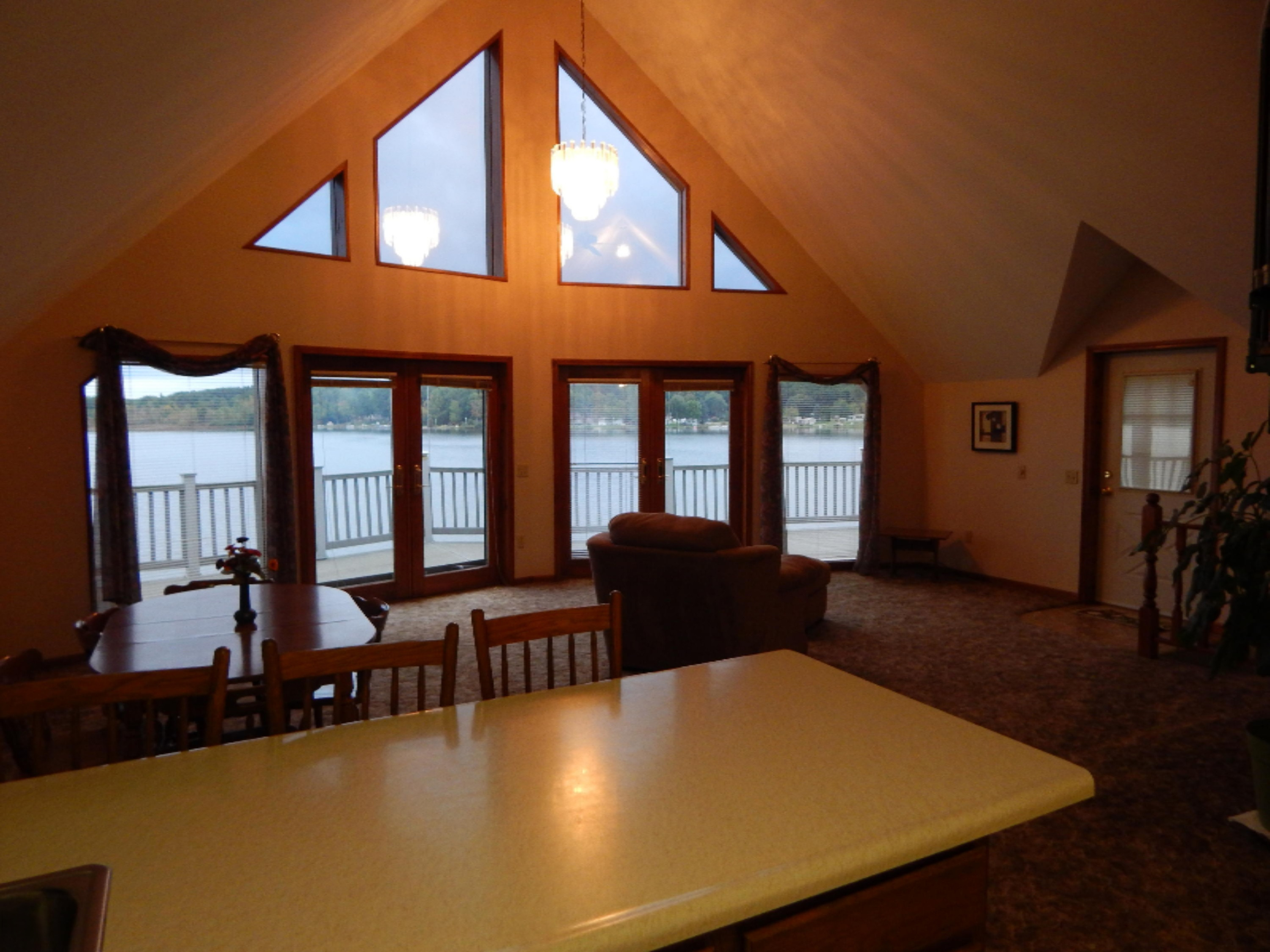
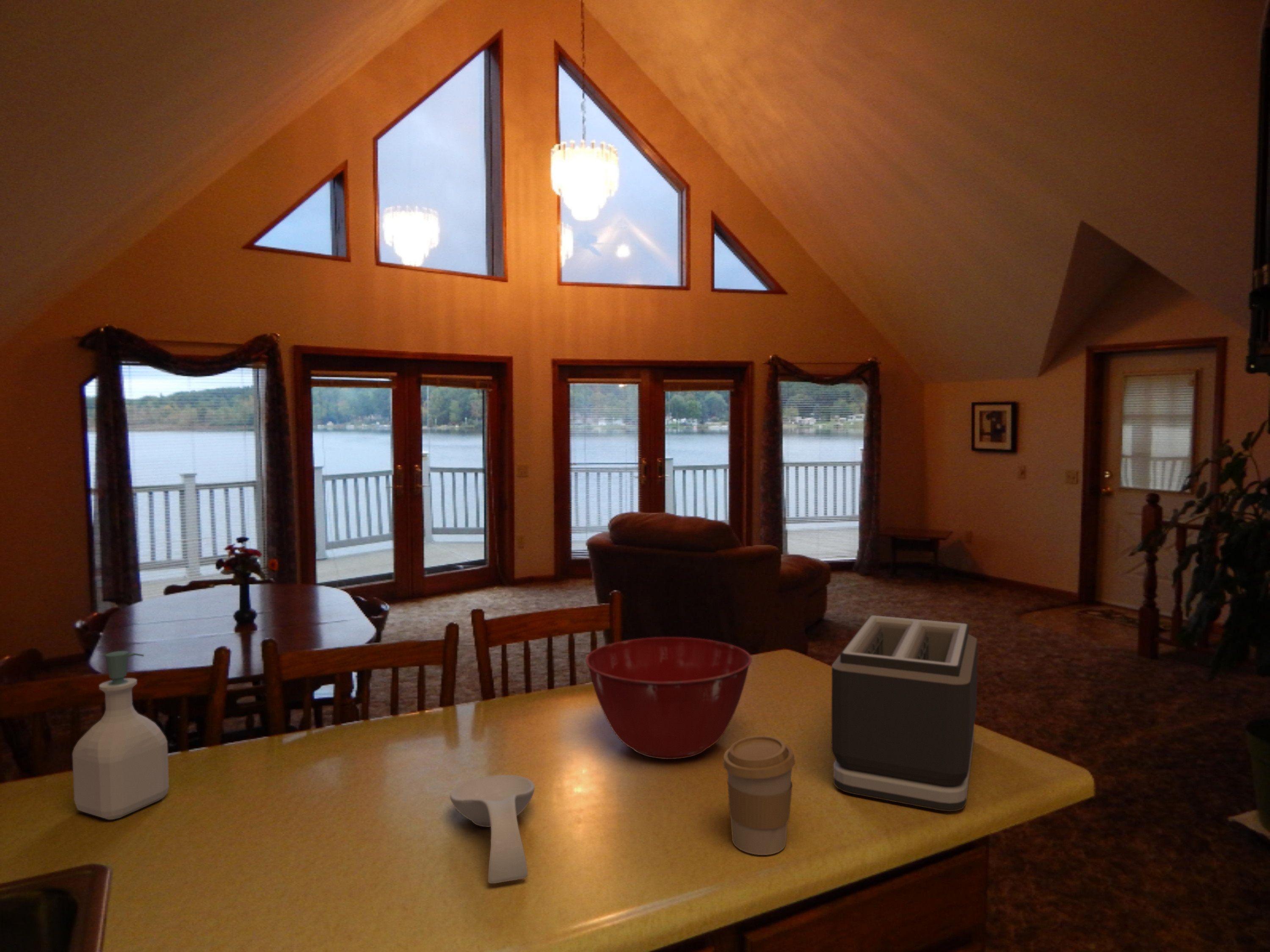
+ spoon rest (498, 810)
+ toaster (909, 697)
+ mixing bowl (668, 699)
+ coffee cup (759, 792)
+ soap bottle (120, 729)
